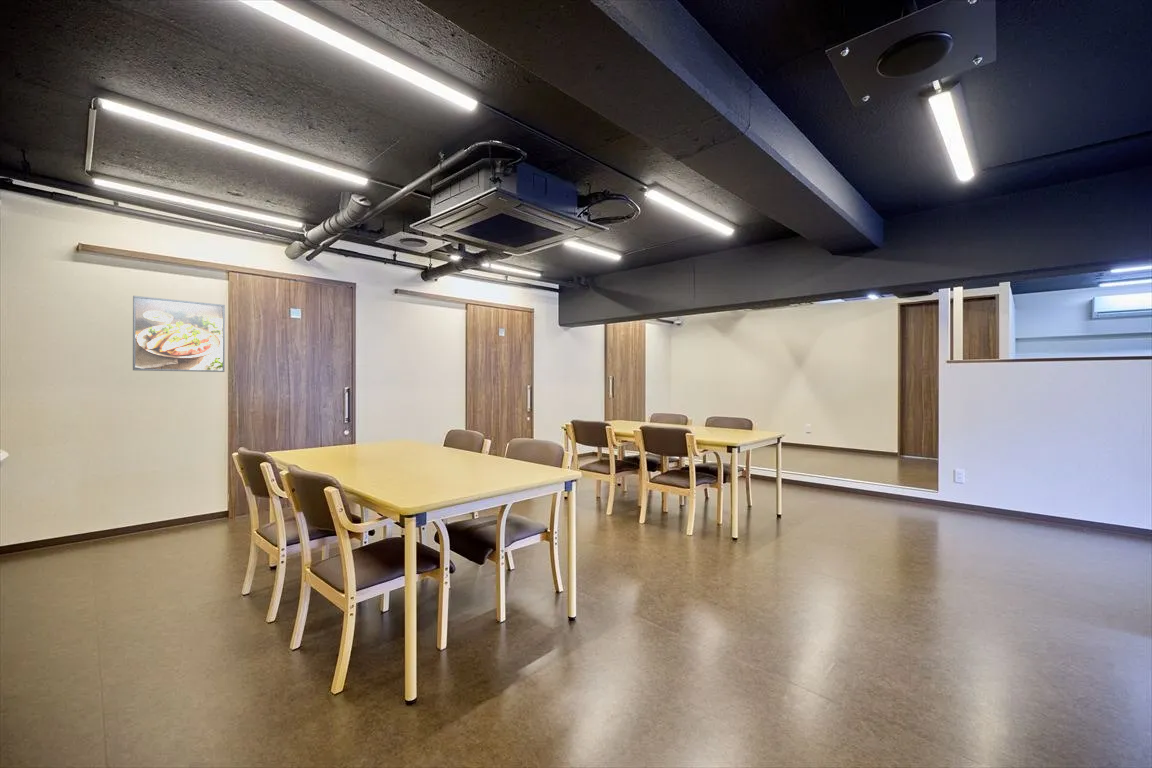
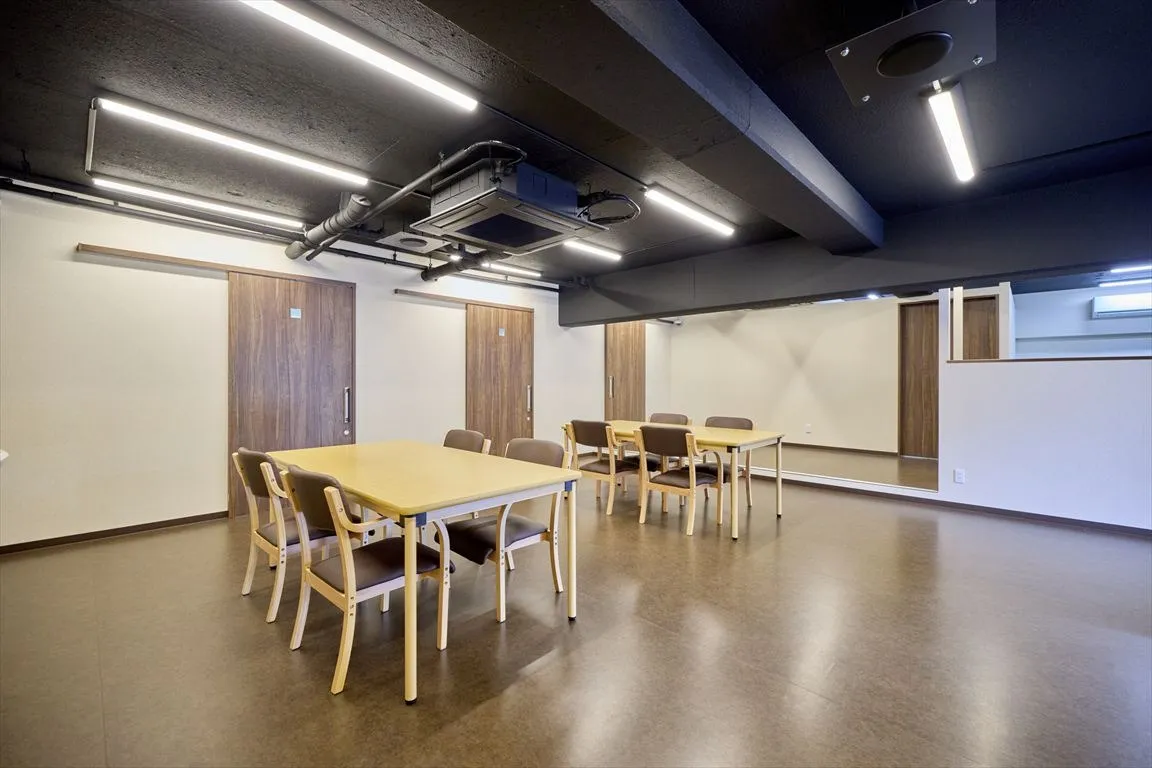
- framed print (181, 335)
